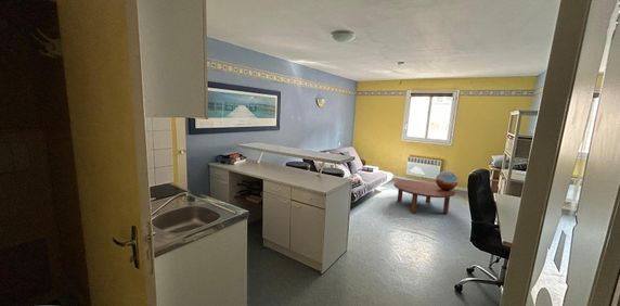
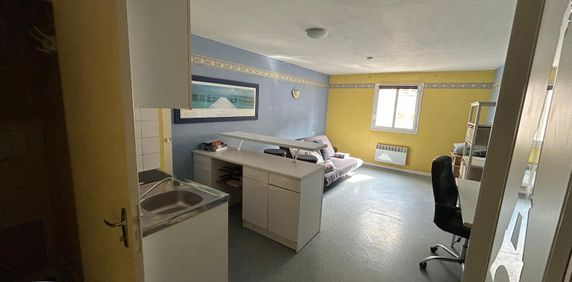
- decorative globe (447, 180)
- coffee table (422, 195)
